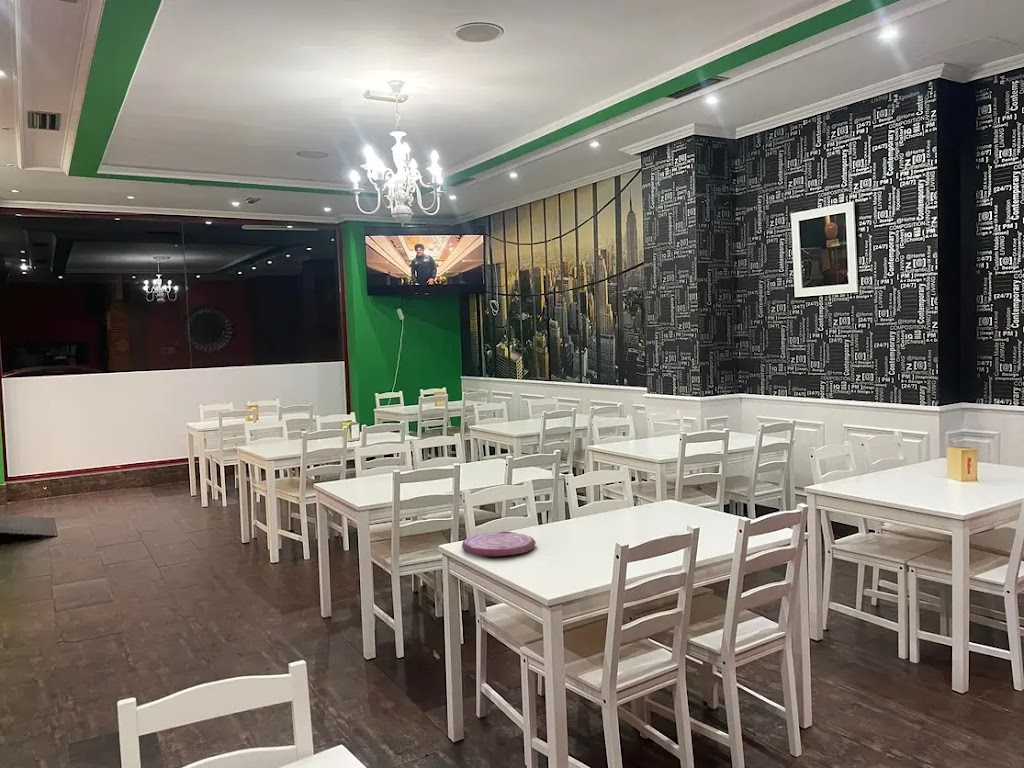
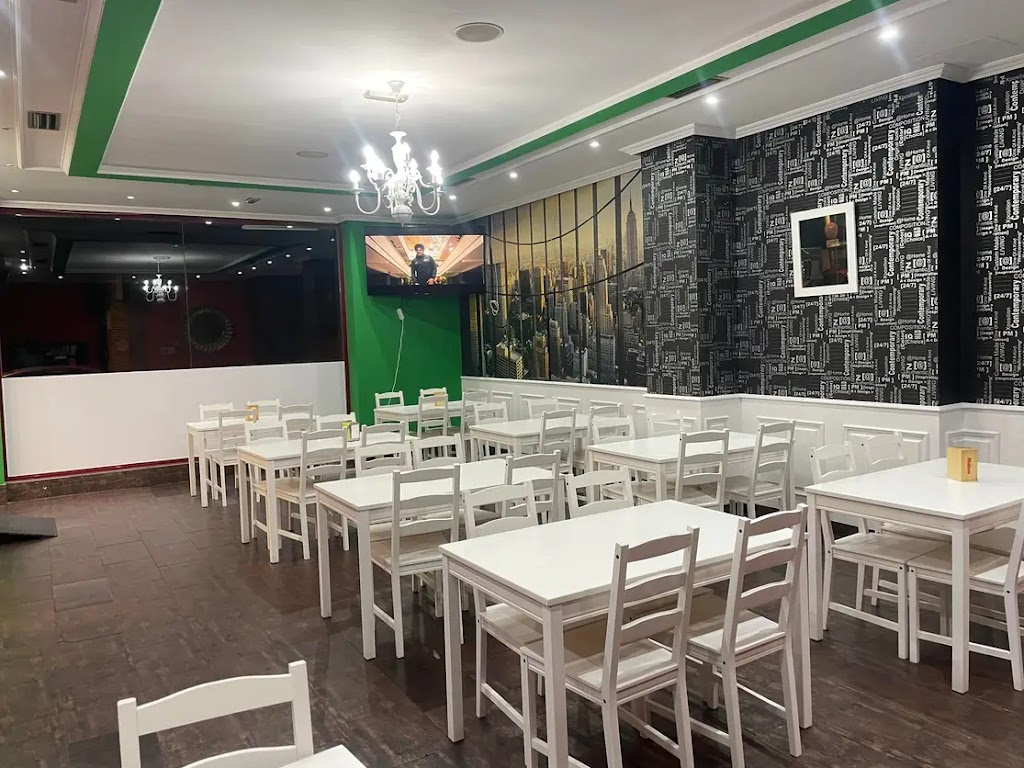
- plate (498, 543)
